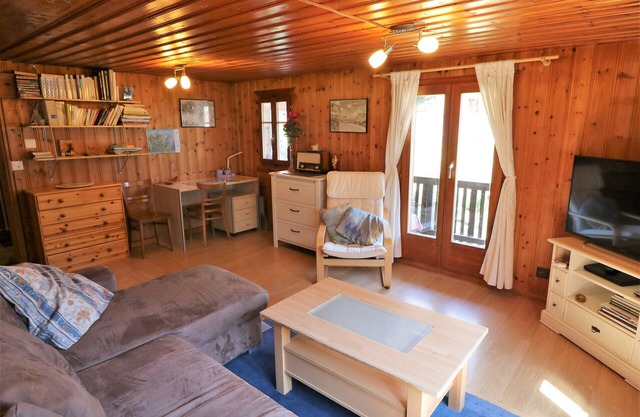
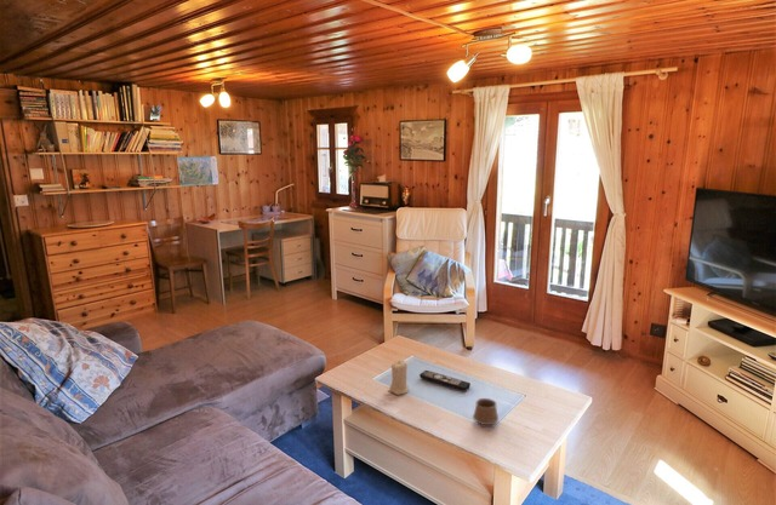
+ cup (485, 412)
+ remote control (444, 380)
+ candle (399, 375)
